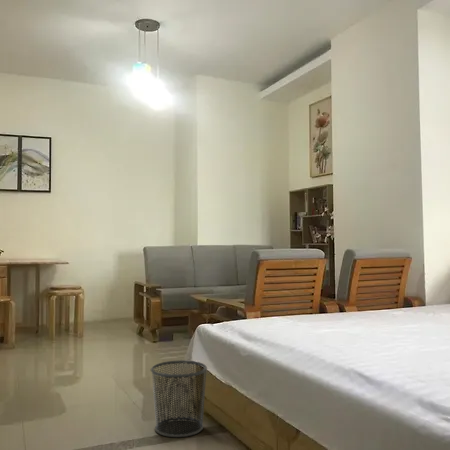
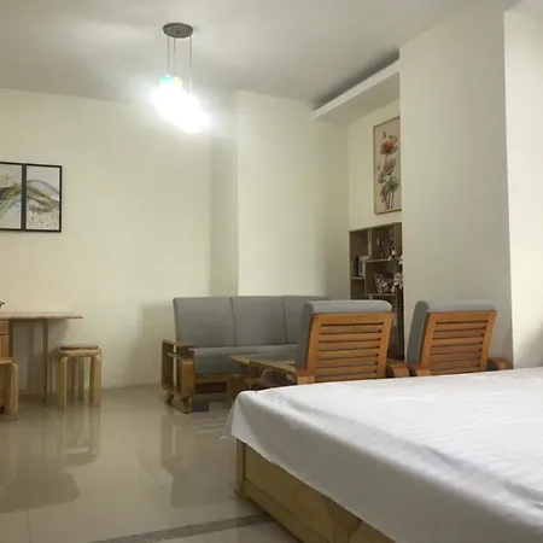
- waste bin (178, 397)
